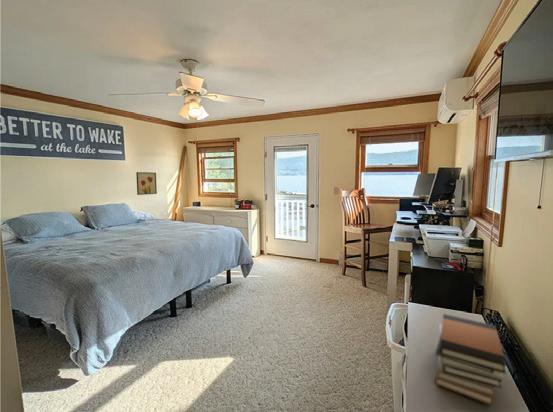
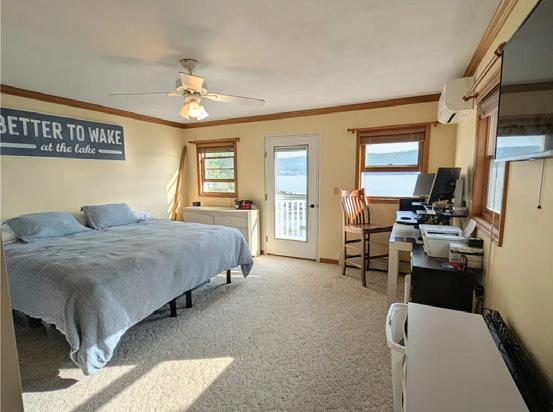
- book stack (466, 353)
- wall art (146, 183)
